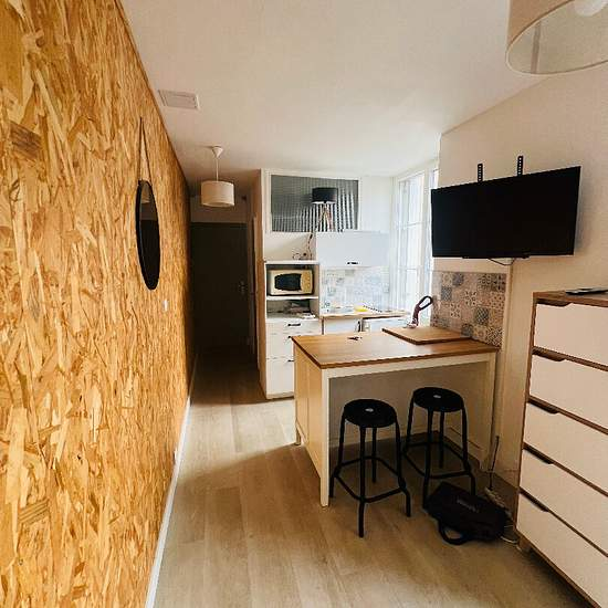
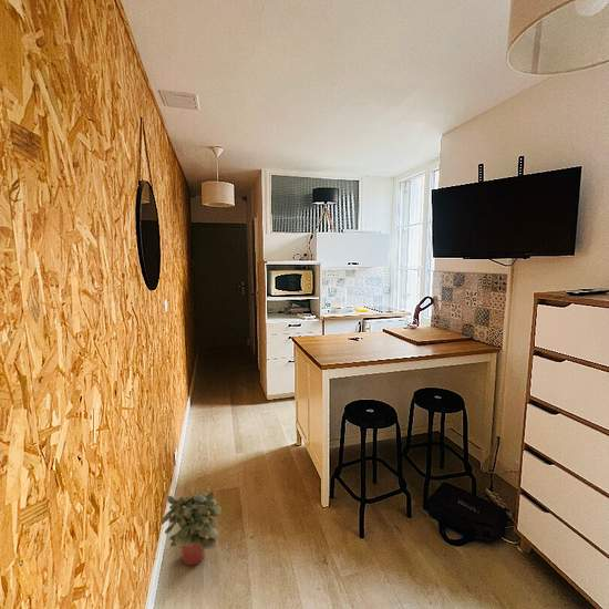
+ potted plant (192, 525)
